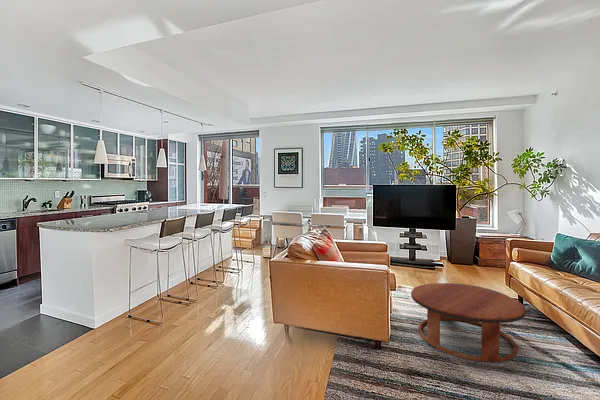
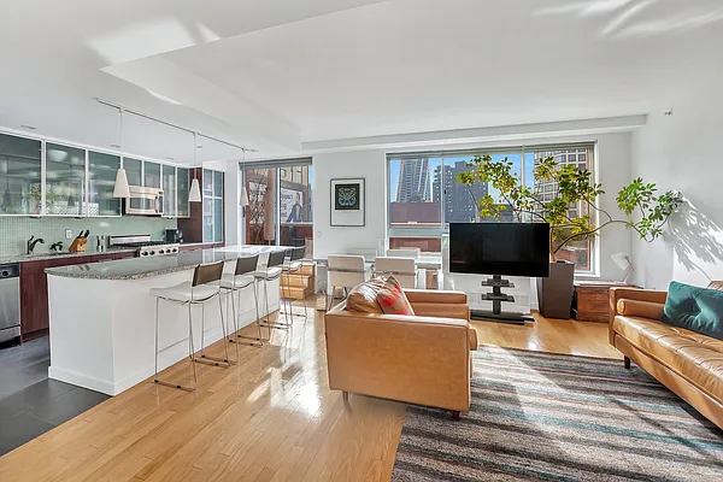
- coffee table (464, 316)
